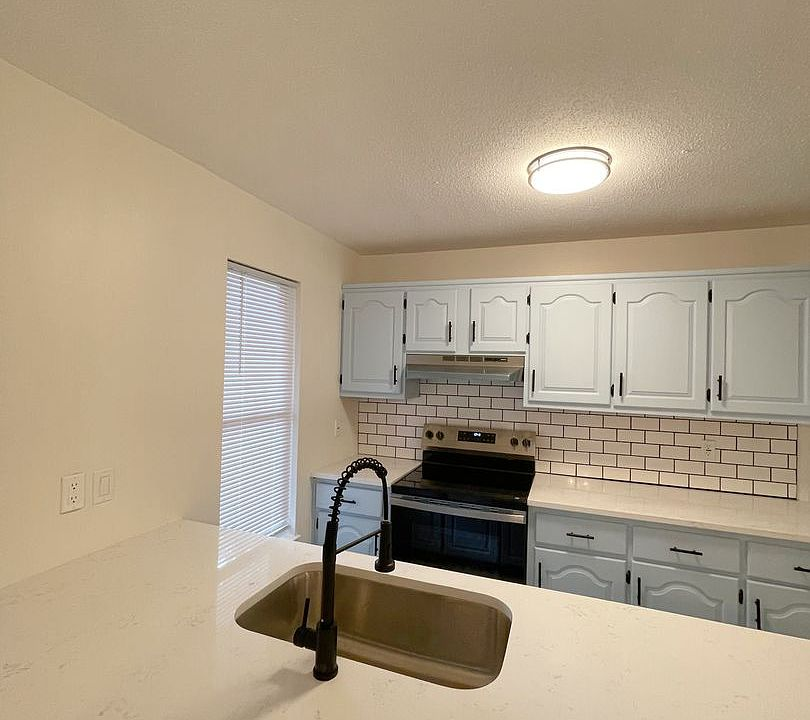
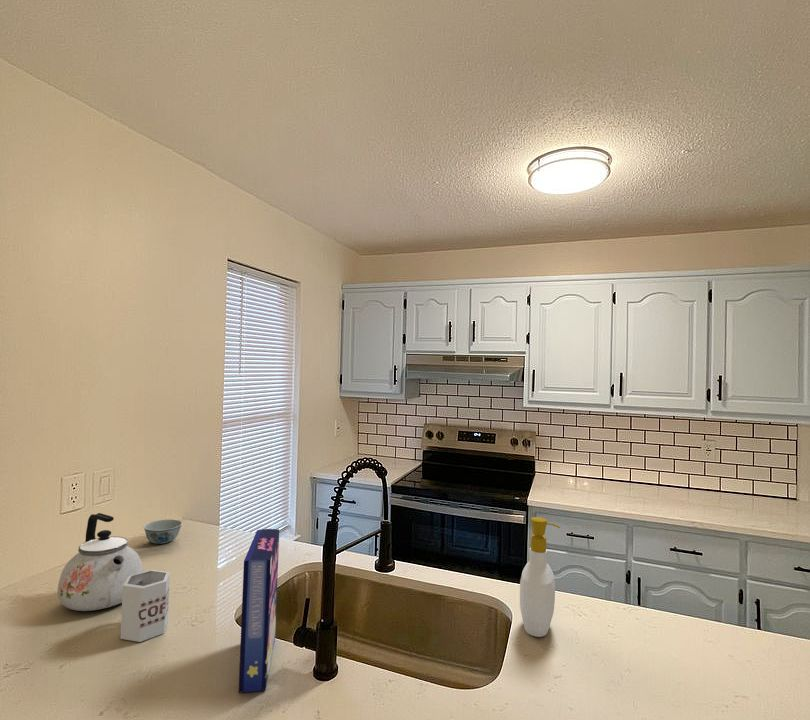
+ kettle (103, 557)
+ bowl (162, 532)
+ cereal box (260, 602)
+ soap bottle (539, 573)
+ mug (143, 603)
